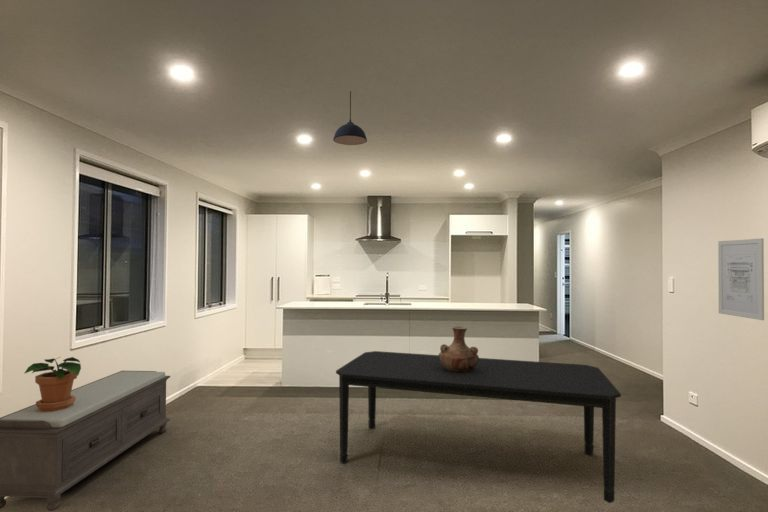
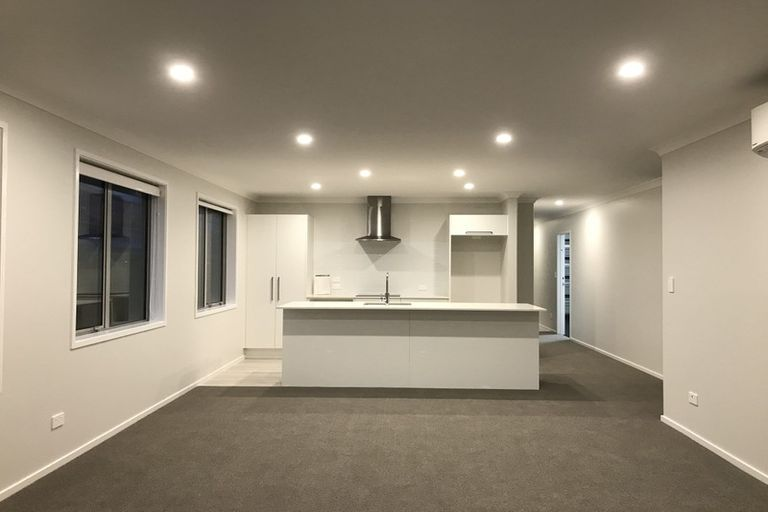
- bench (96, 426)
- dining table (469, 395)
- pendant light (350, 115)
- wall art (739, 278)
- potted plant (56, 383)
- vase (458, 347)
